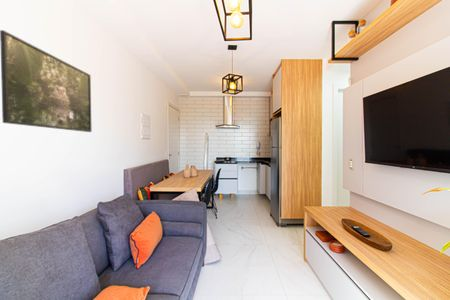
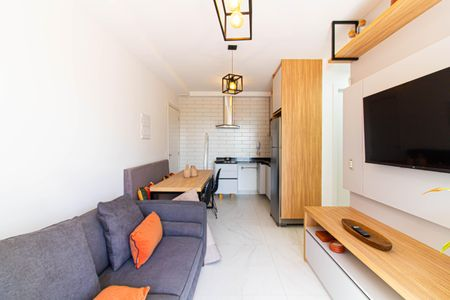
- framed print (56, 93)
